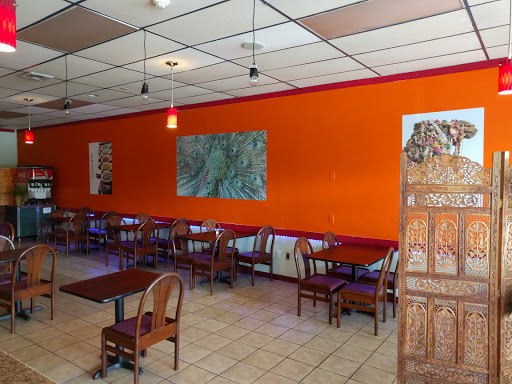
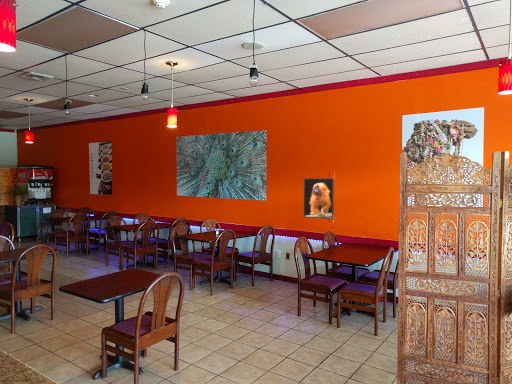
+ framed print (318, 198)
